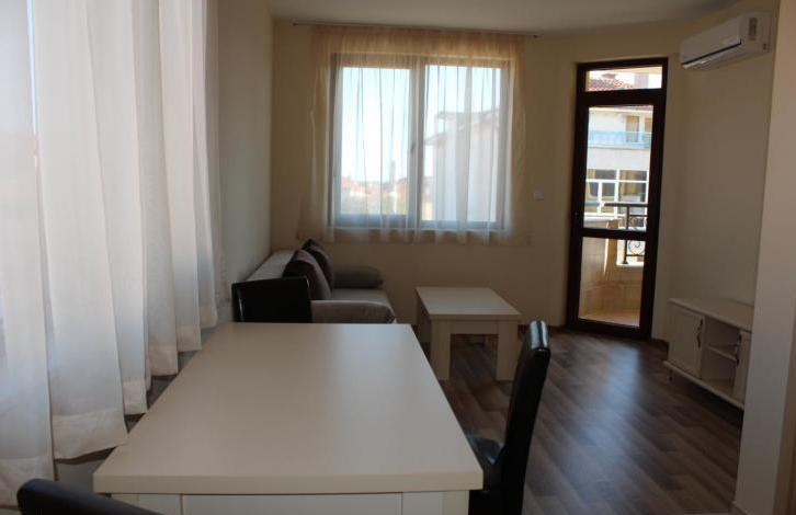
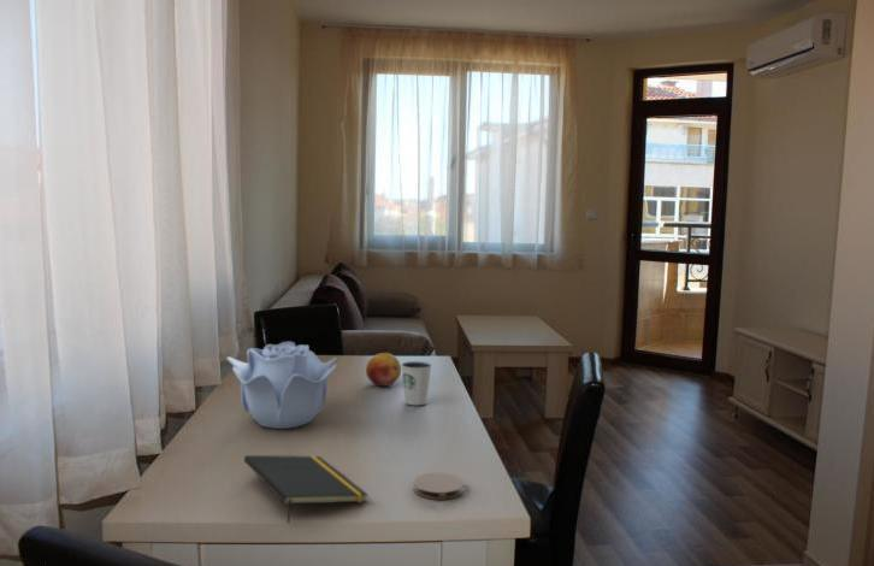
+ coaster (438, 485)
+ decorative bowl (284, 383)
+ dixie cup (415, 383)
+ fruit (383, 369)
+ notepad (303, 477)
